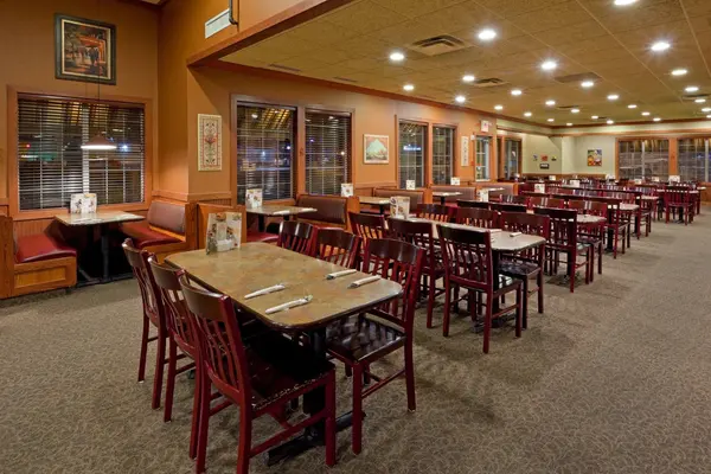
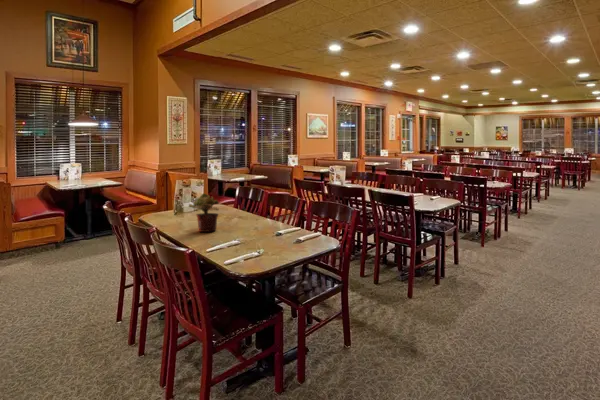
+ potted plant (204, 212)
